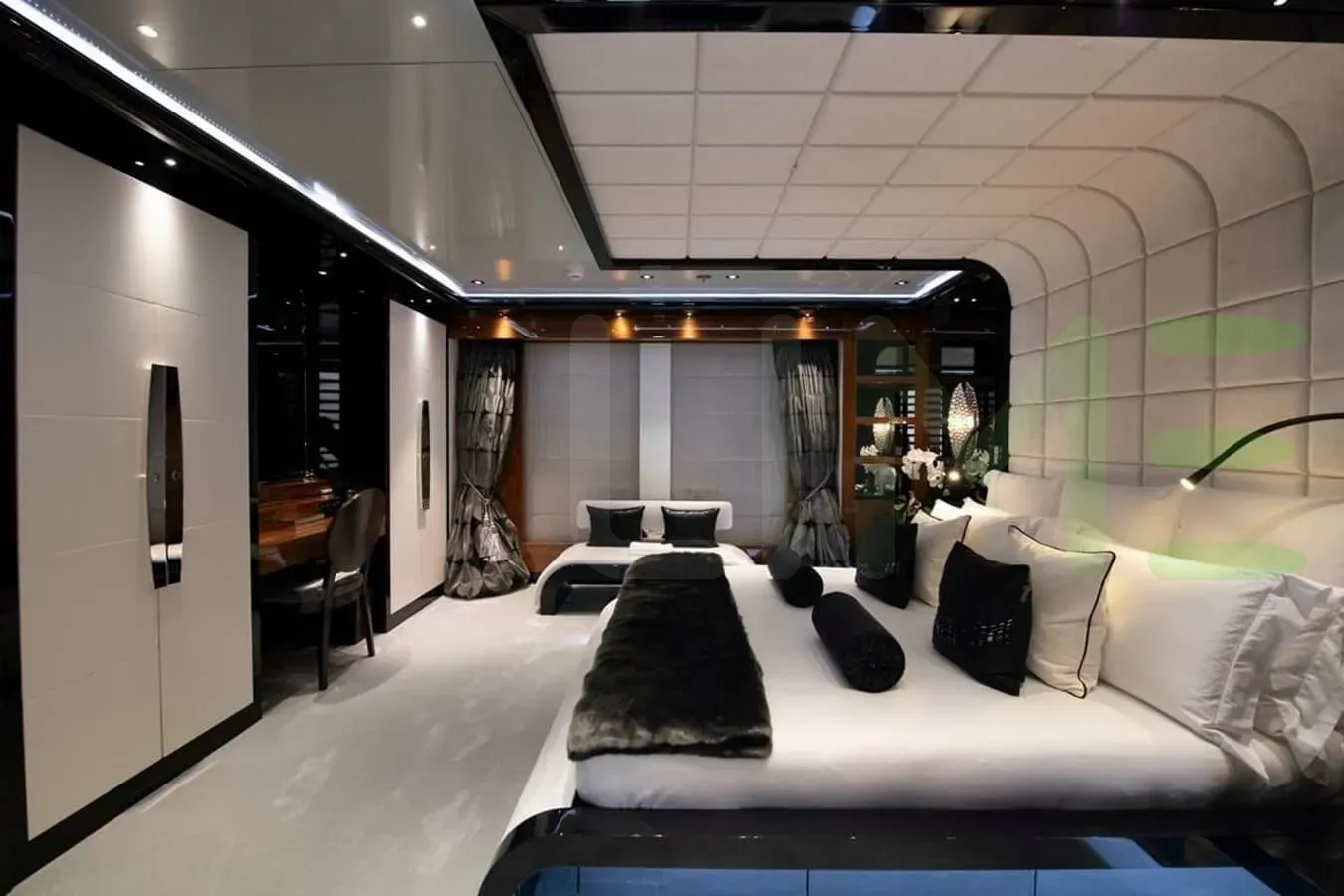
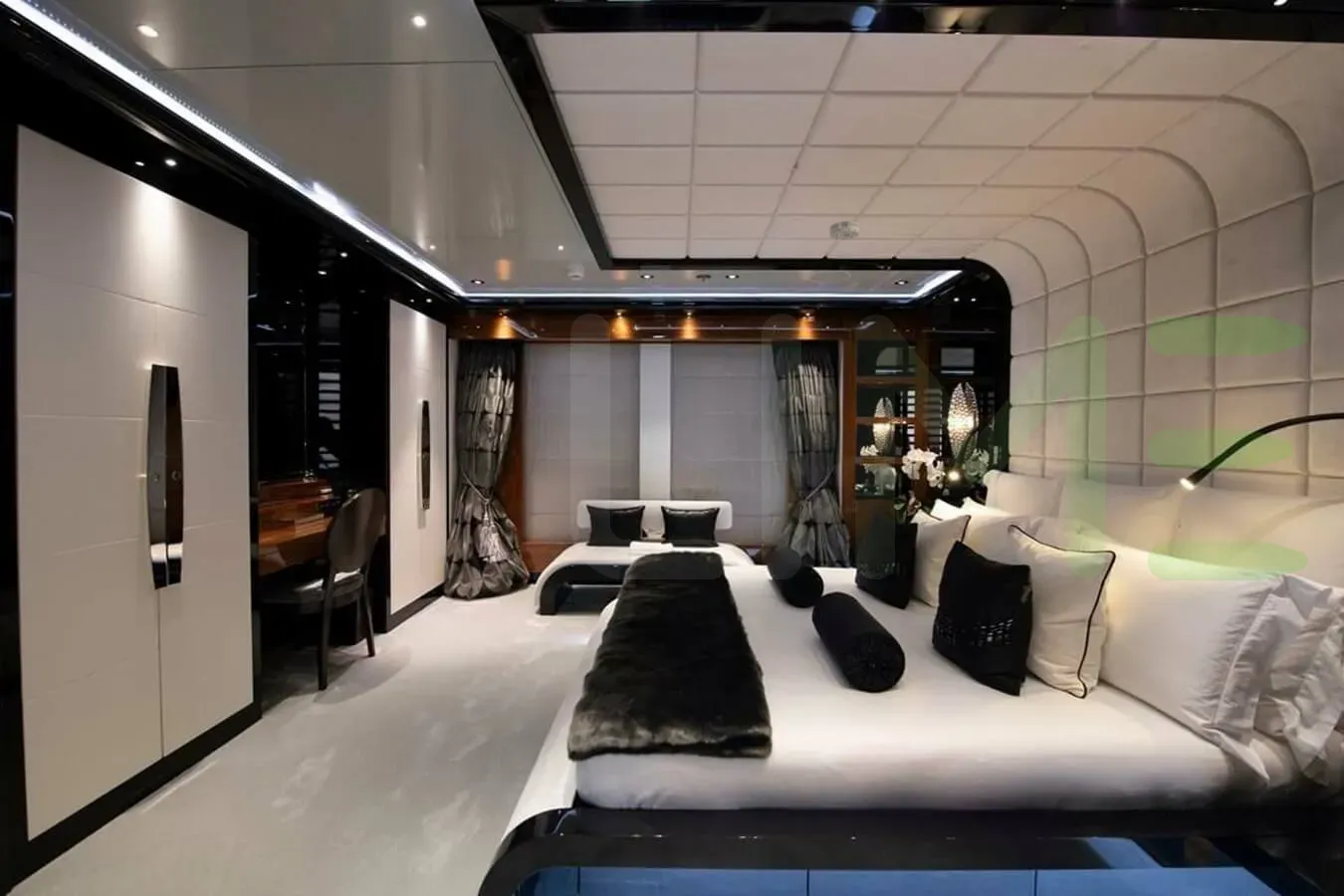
+ smoke detector (844, 230)
